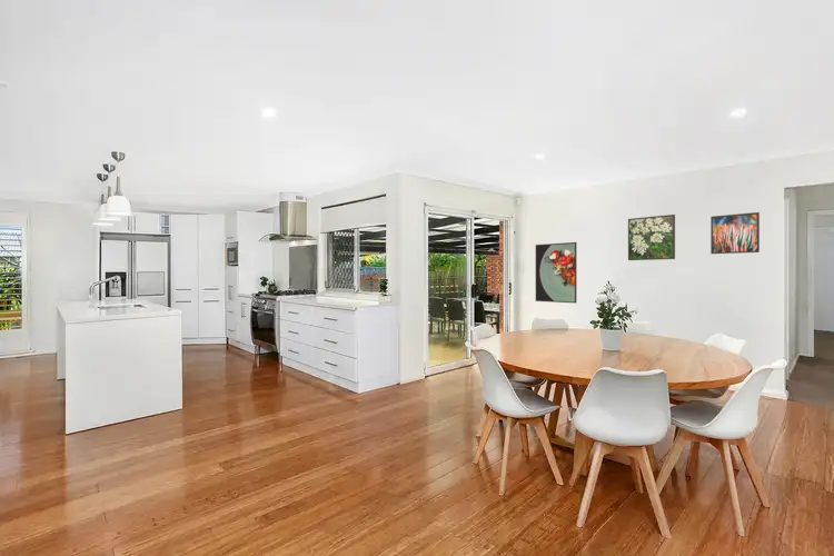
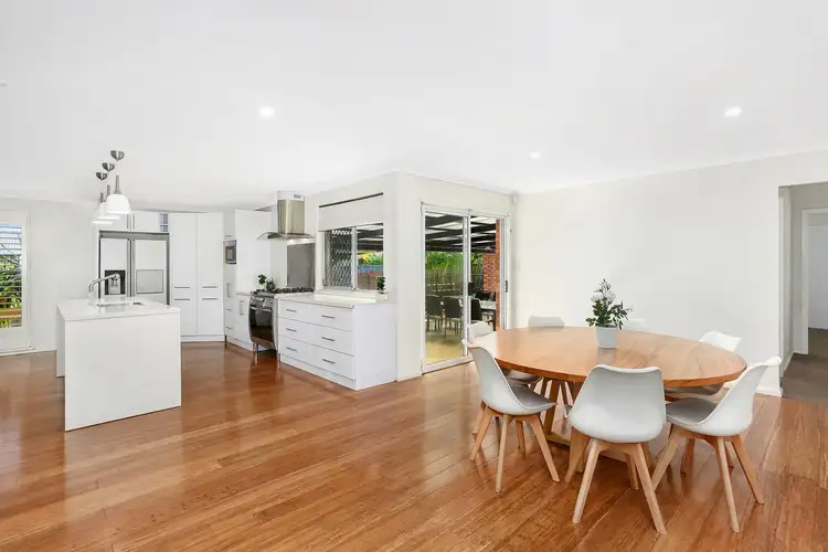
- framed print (734, 234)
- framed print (651, 238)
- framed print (555, 272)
